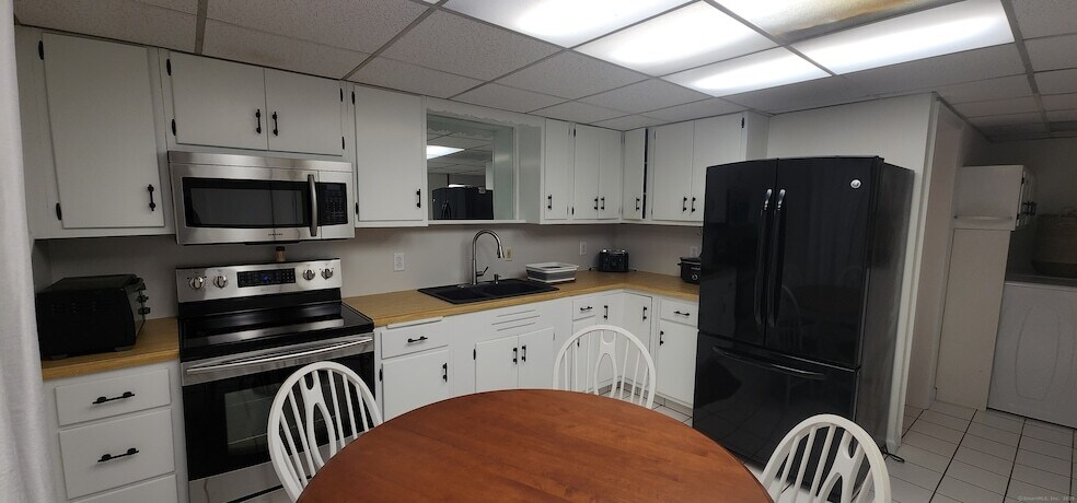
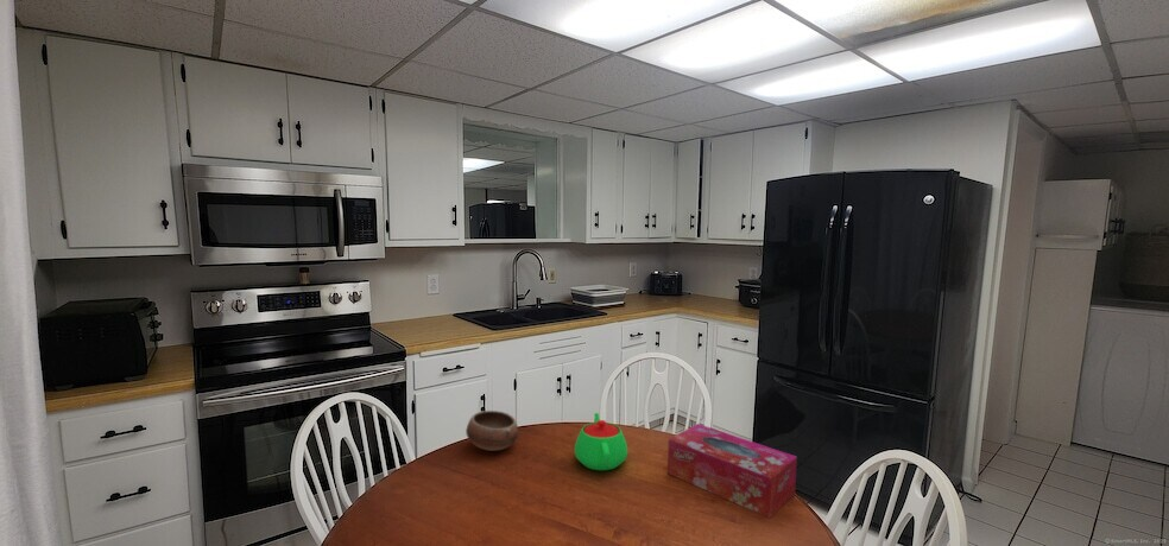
+ tissue box (729, 465)
+ teapot (600, 440)
+ bowl (492, 431)
